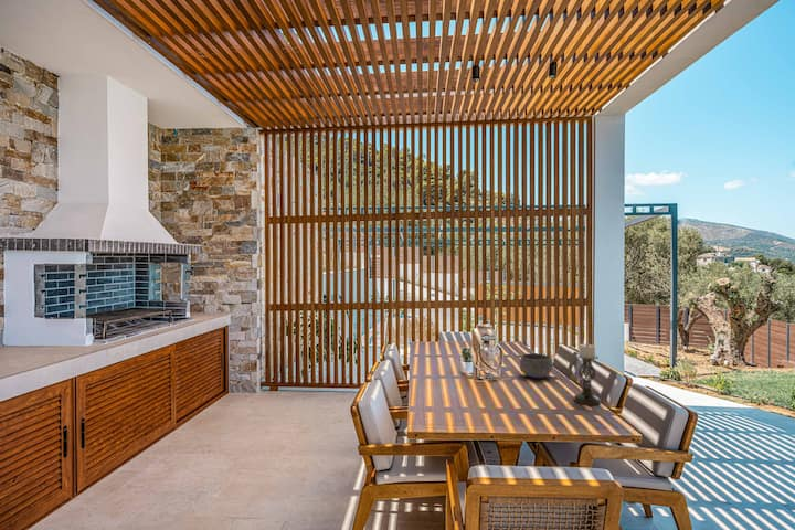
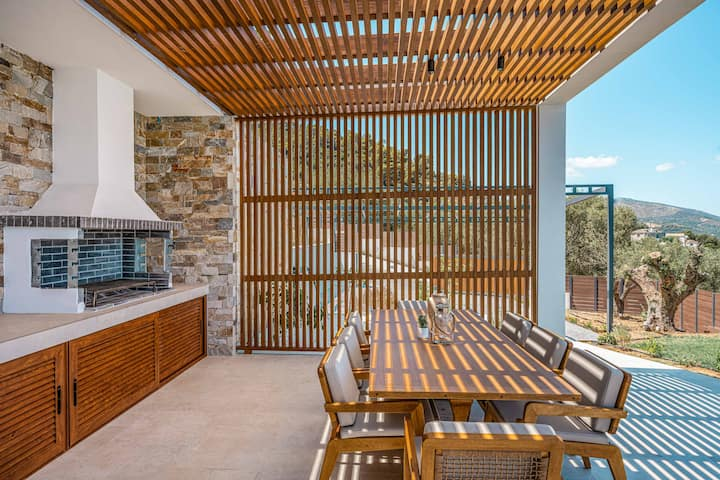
- bowl (536, 365)
- candle holder (587, 372)
